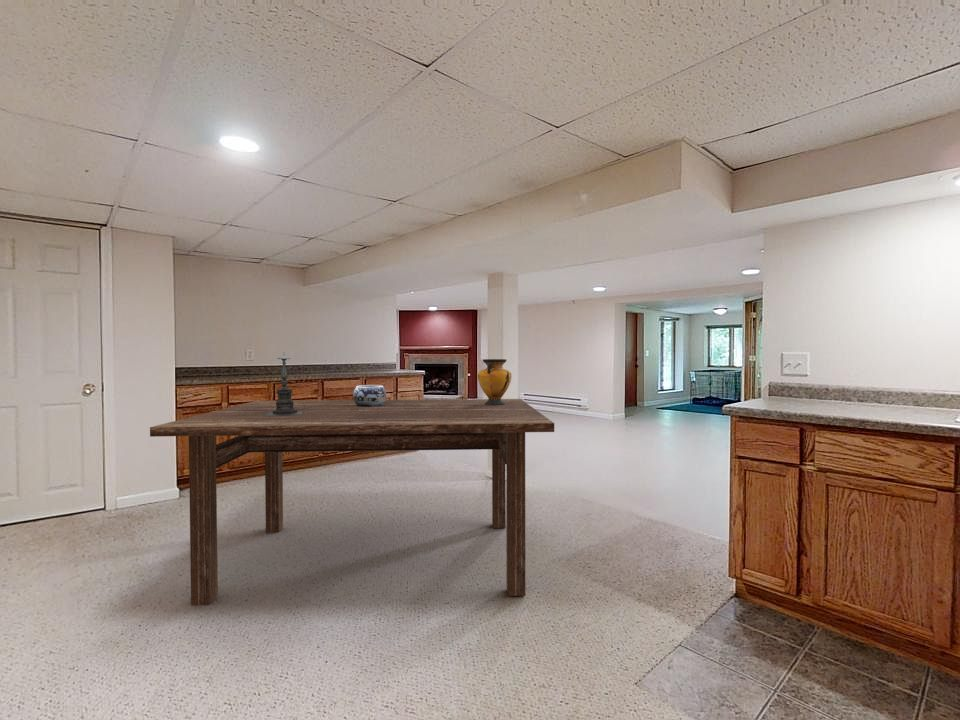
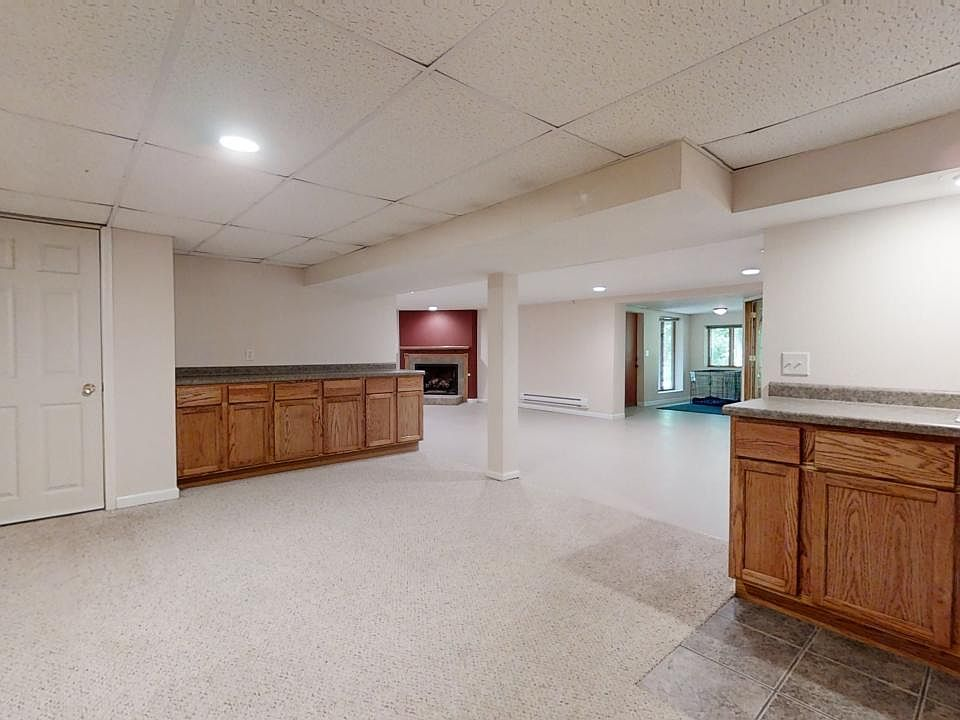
- vase (494, 381)
- dining table (377, 450)
- candle holder (284, 380)
- decorative bowl (369, 395)
